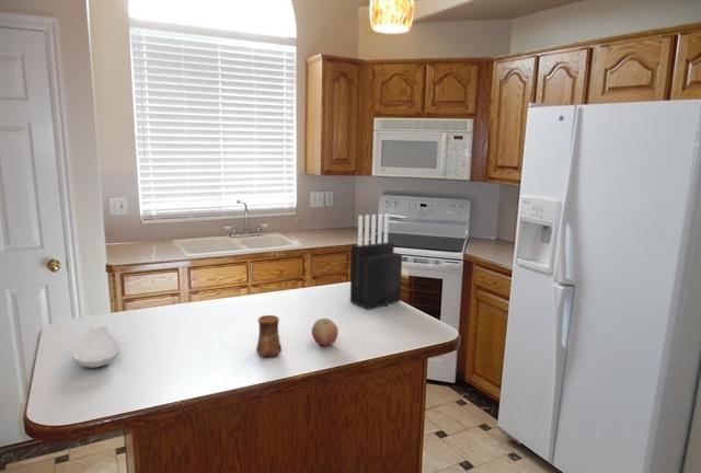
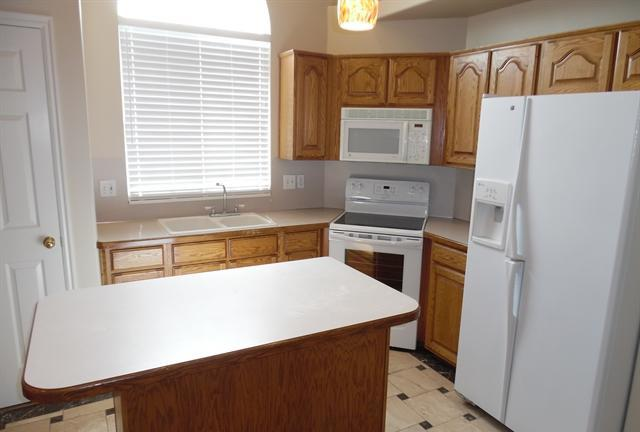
- knife block (378, 259)
- spoon rest (96, 344)
- cup (268, 335)
- fruit (324, 332)
